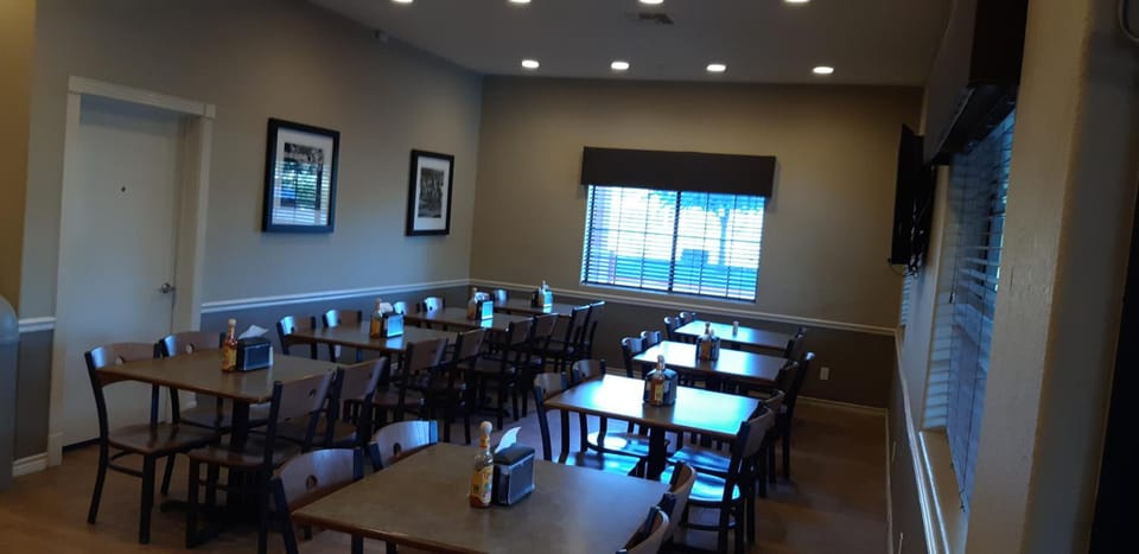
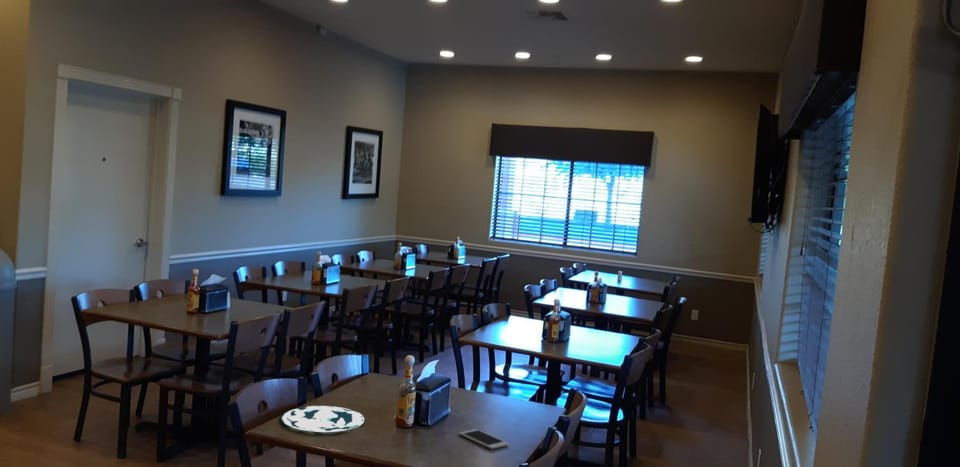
+ plate (323, 414)
+ cell phone (483, 438)
